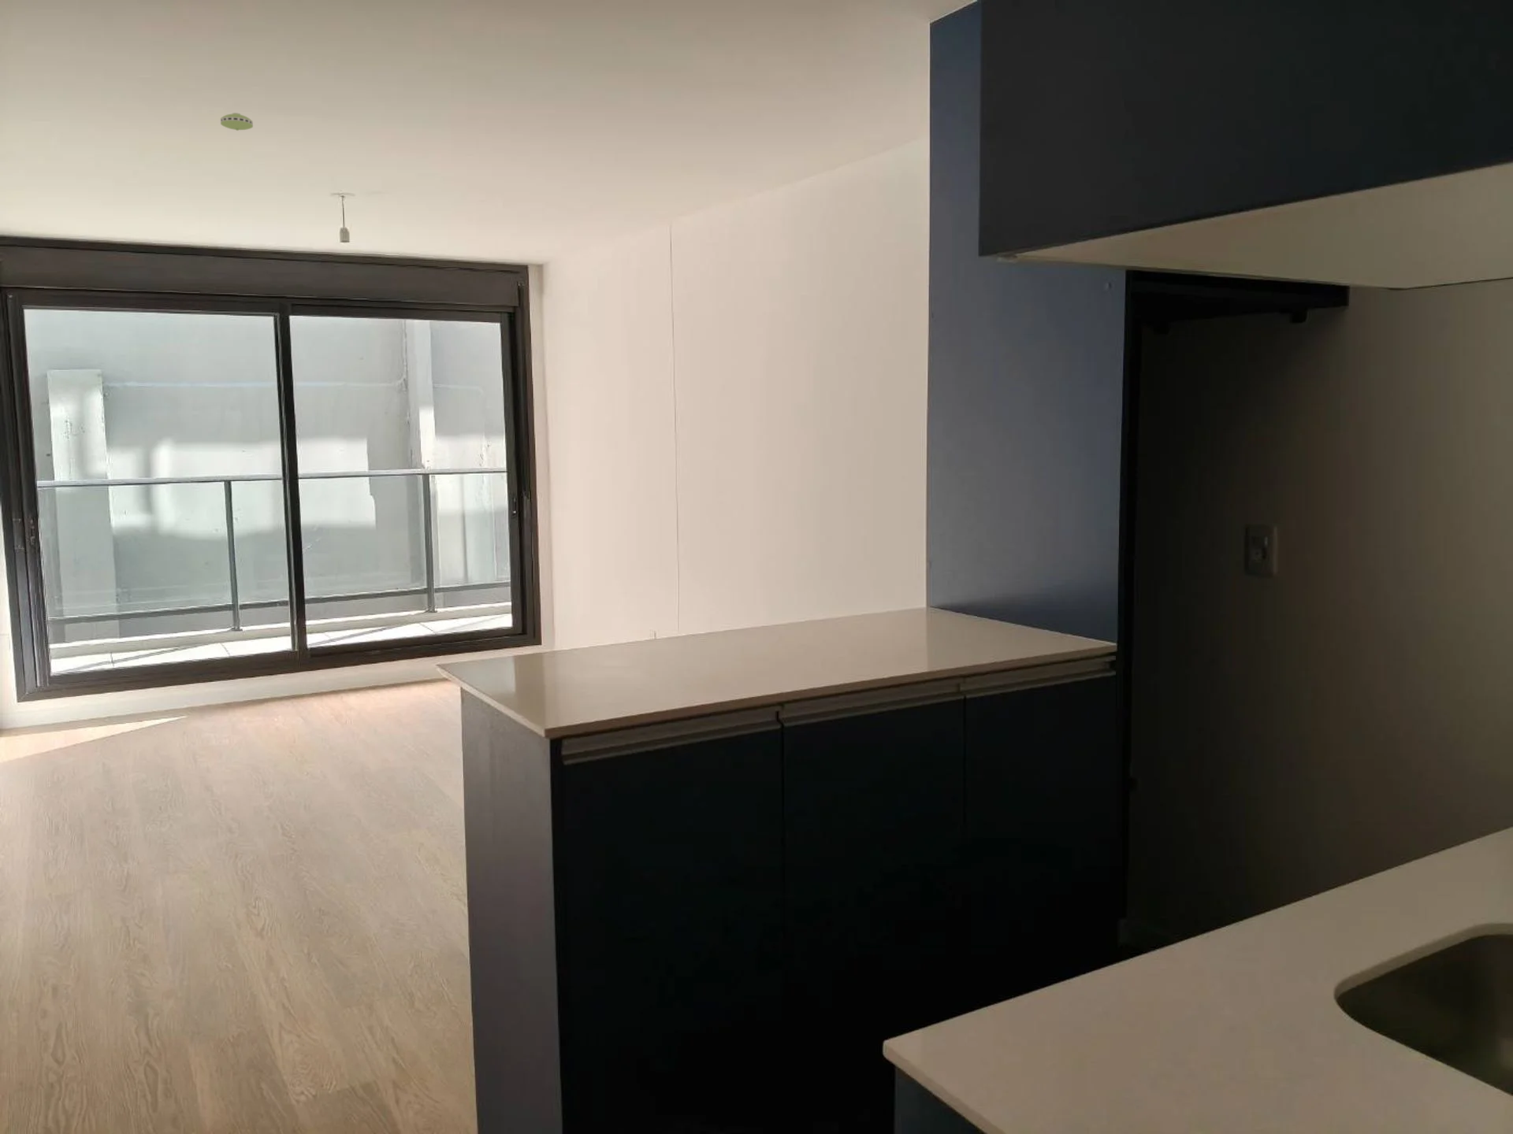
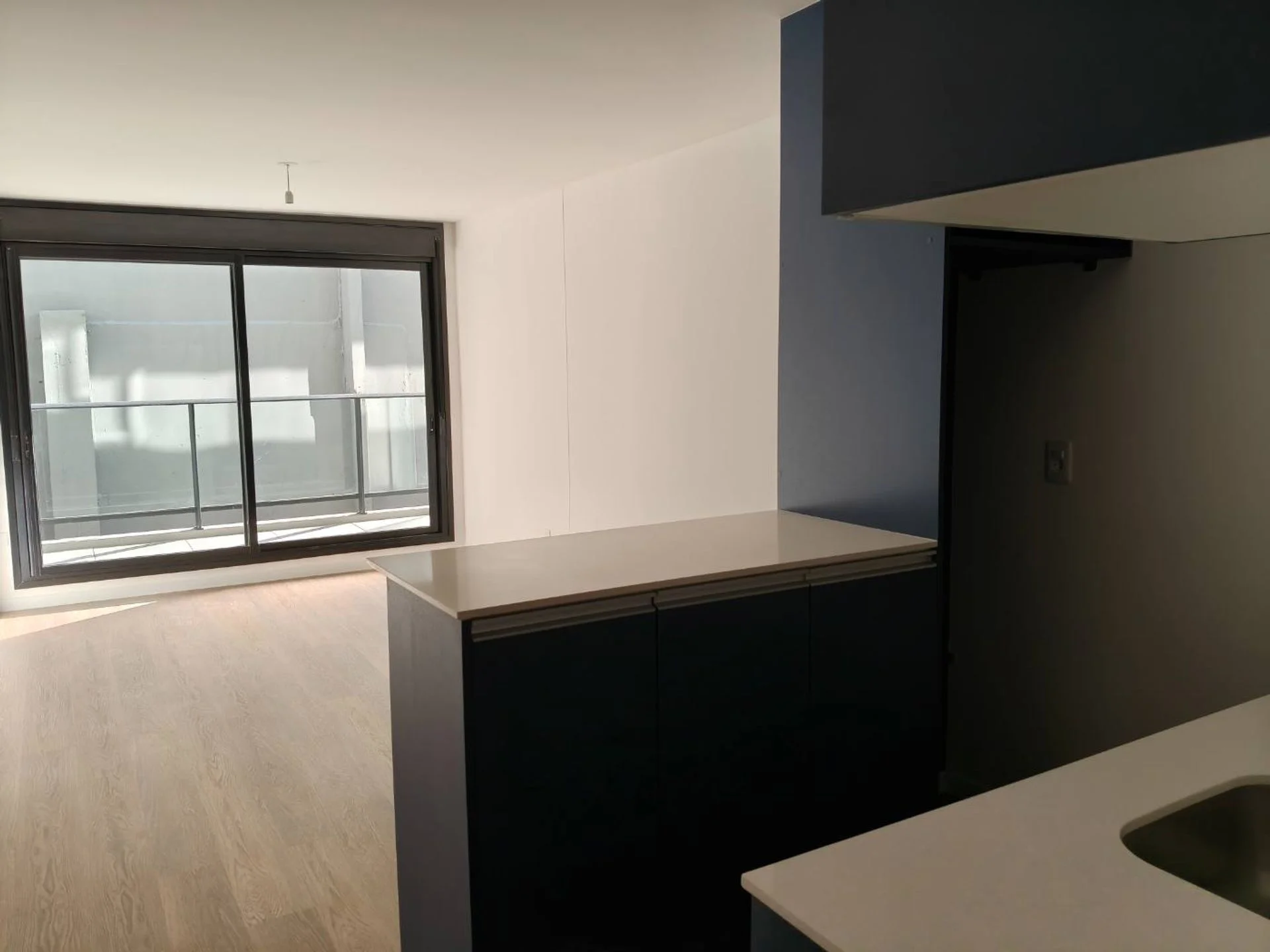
- smoke detector (236, 122)
